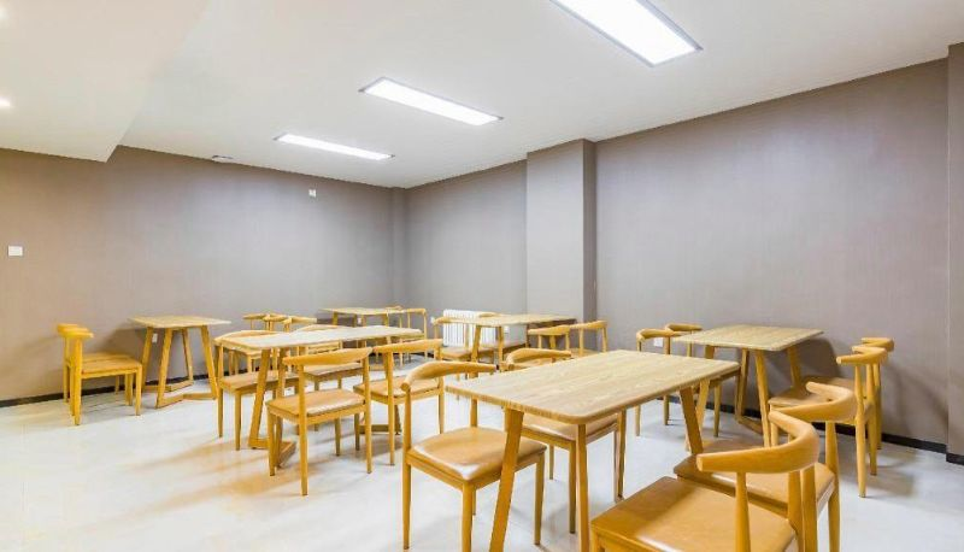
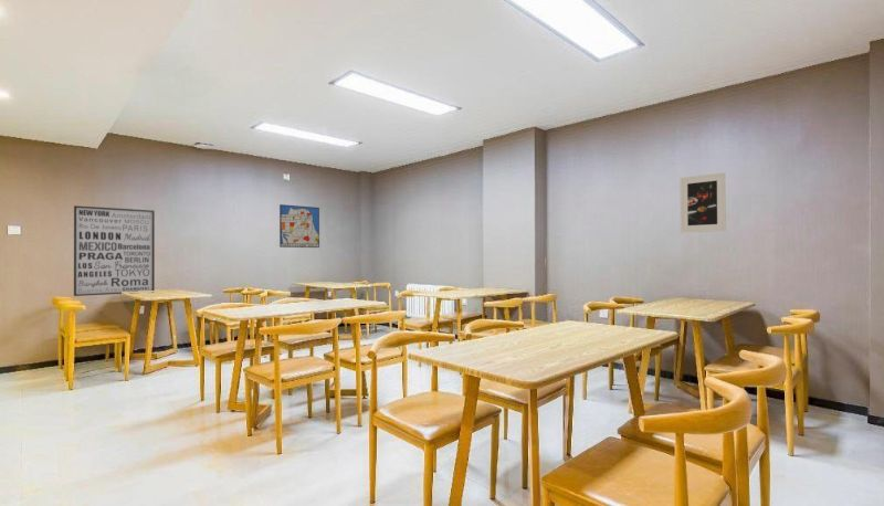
+ wall art (115, 251)
+ wall art (299, 226)
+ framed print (702, 203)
